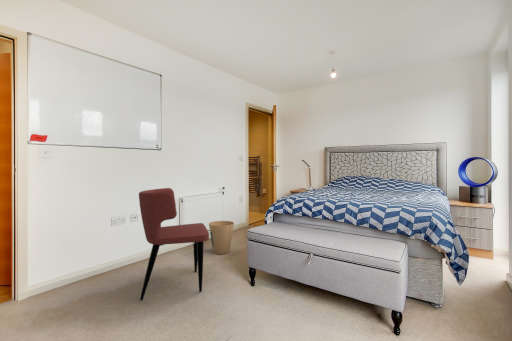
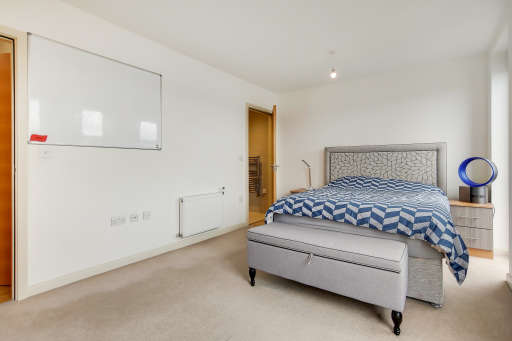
- trash can (221, 237)
- dining chair (175, 236)
